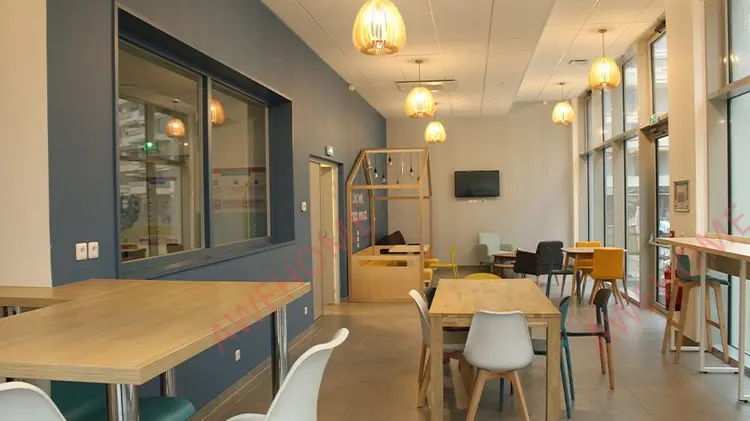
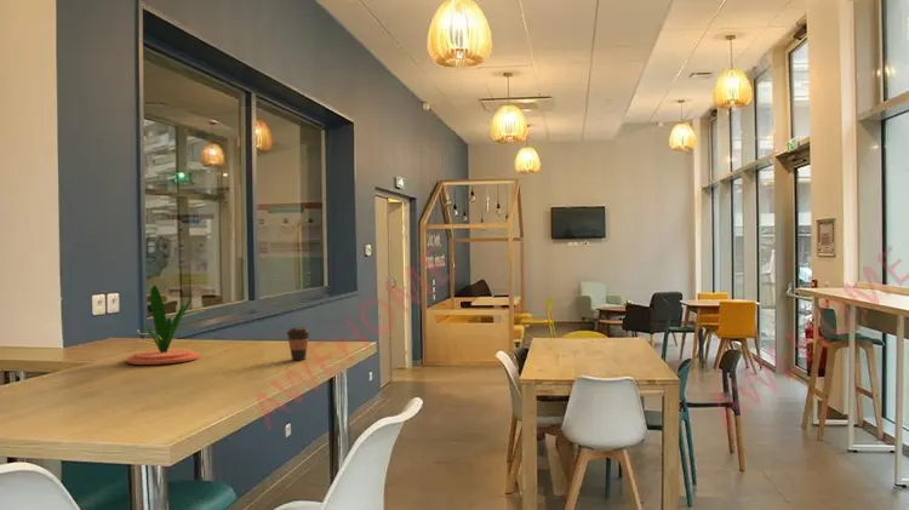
+ coffee cup (298, 343)
+ plant (164, 321)
